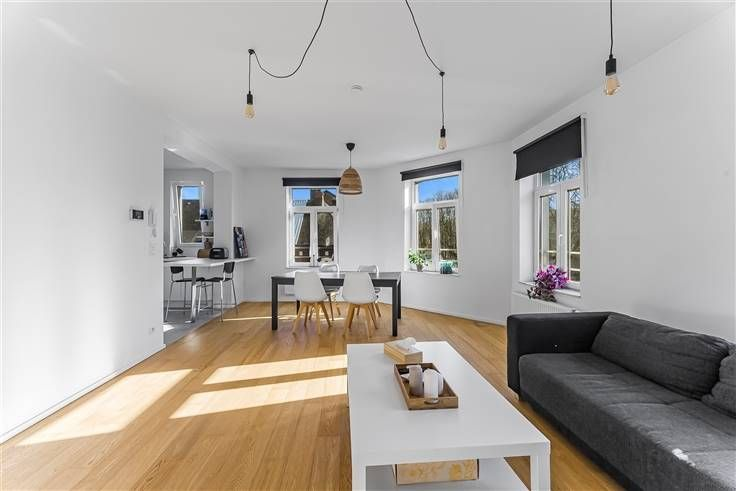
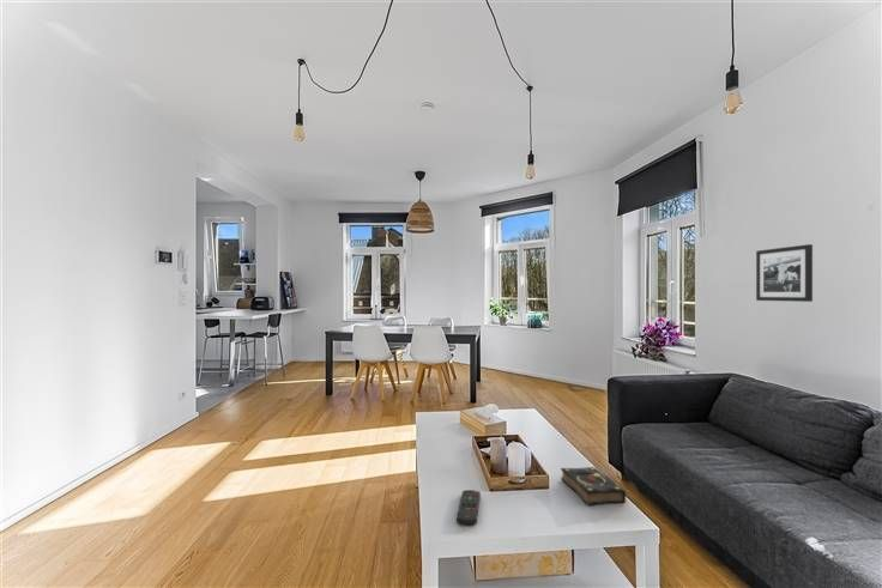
+ remote control (469, 505)
+ picture frame (781, 274)
+ book (590, 483)
